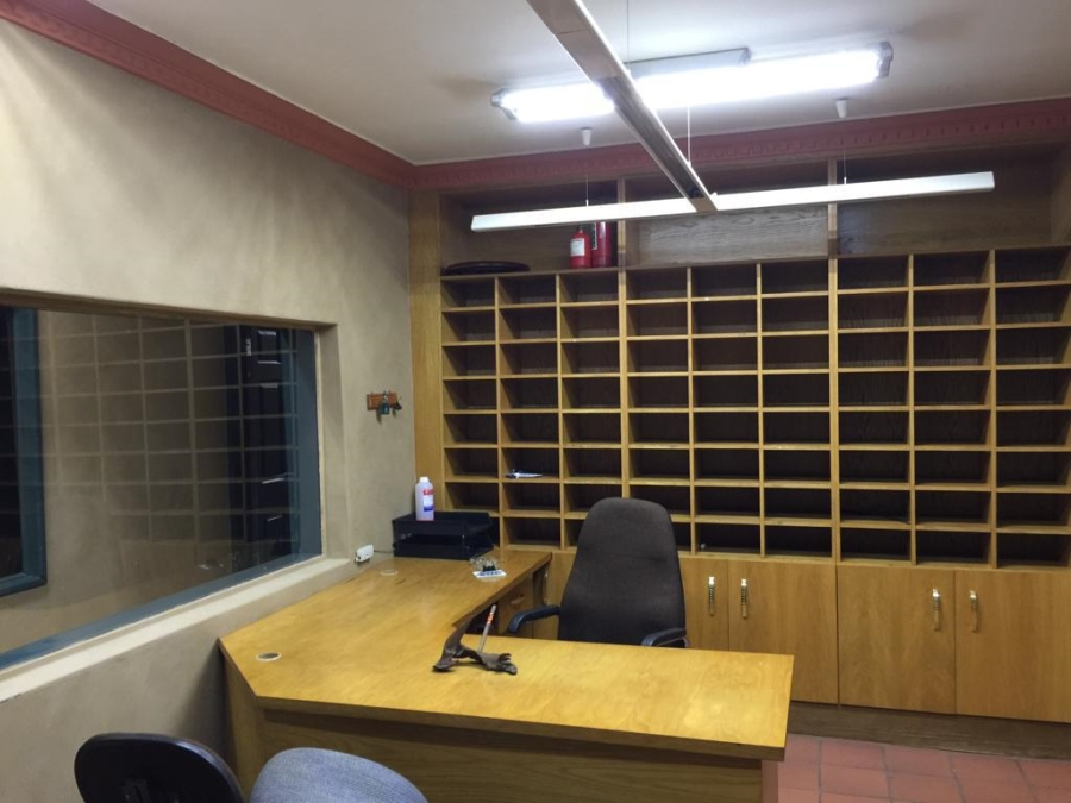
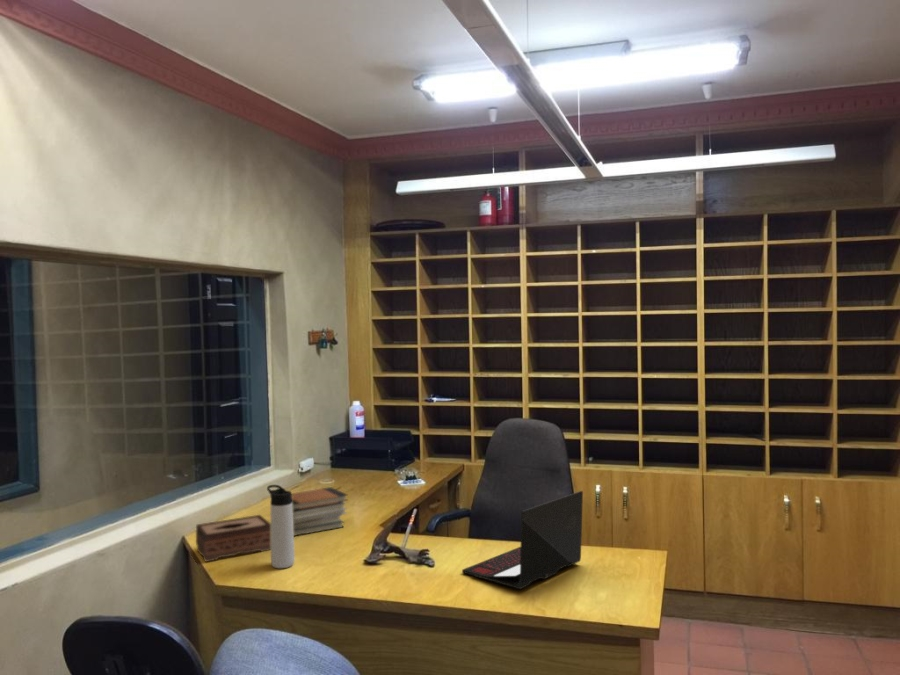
+ tissue box (234, 537)
+ laptop (522, 532)
+ thermos bottle (279, 525)
+ book stack (310, 511)
